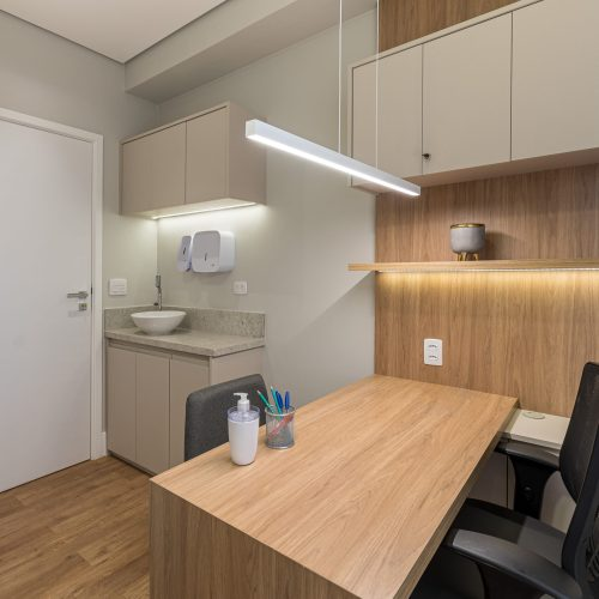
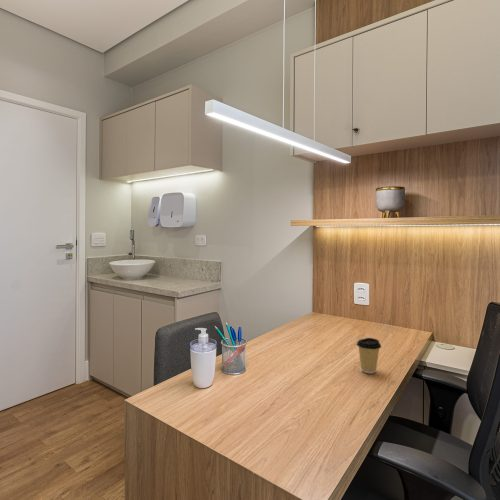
+ coffee cup (368, 355)
